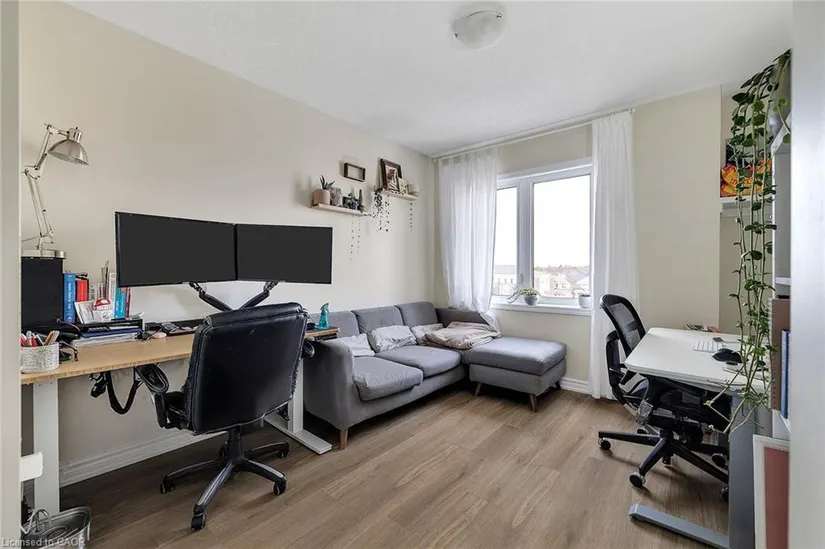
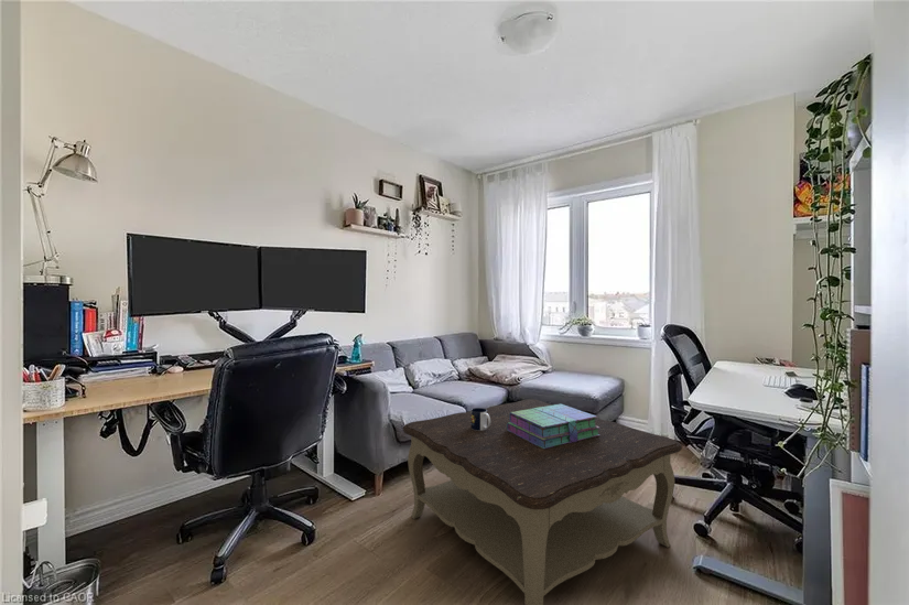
+ stack of books (552, 422)
+ mug (481, 419)
+ coffee table (532, 479)
